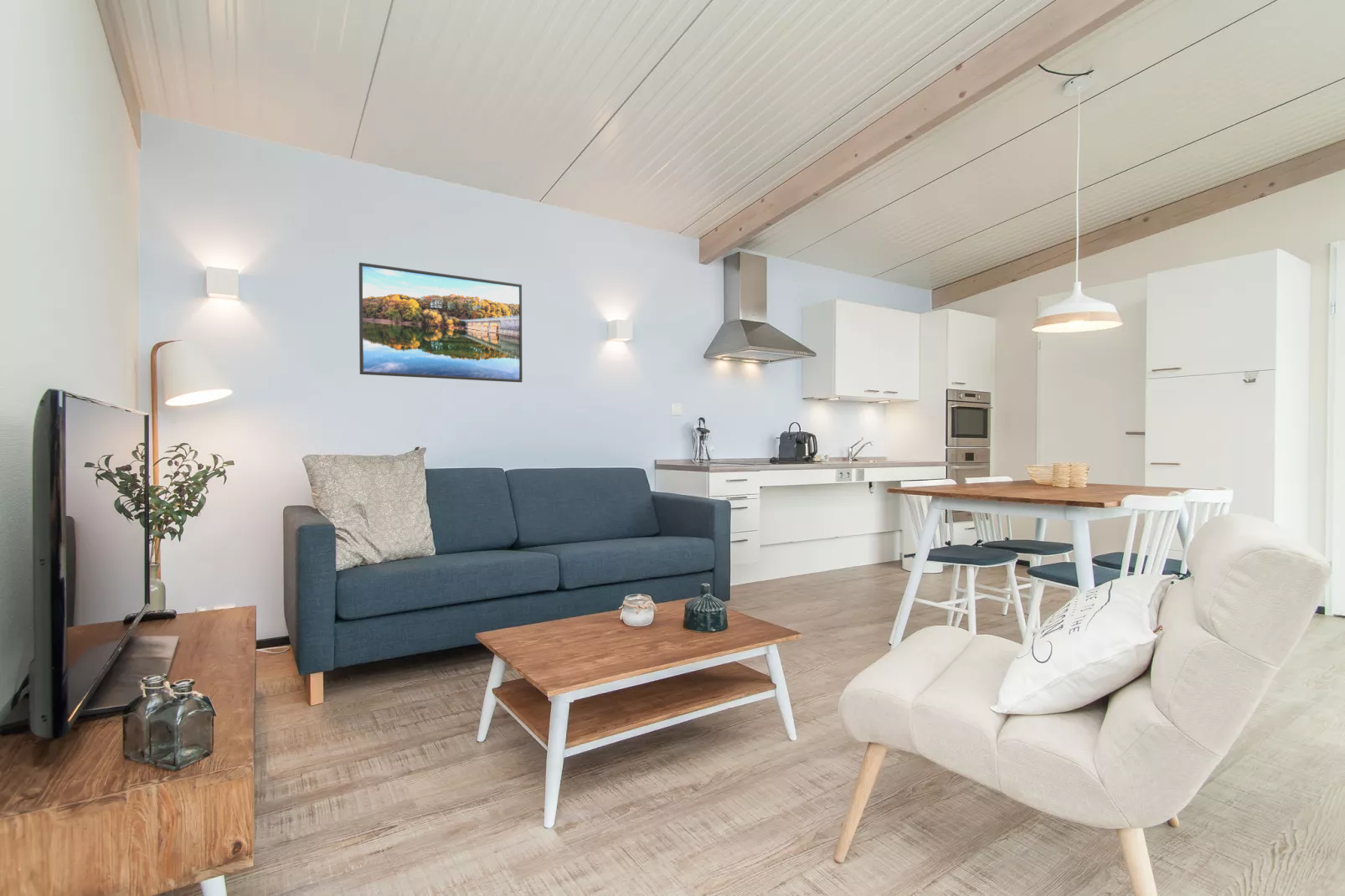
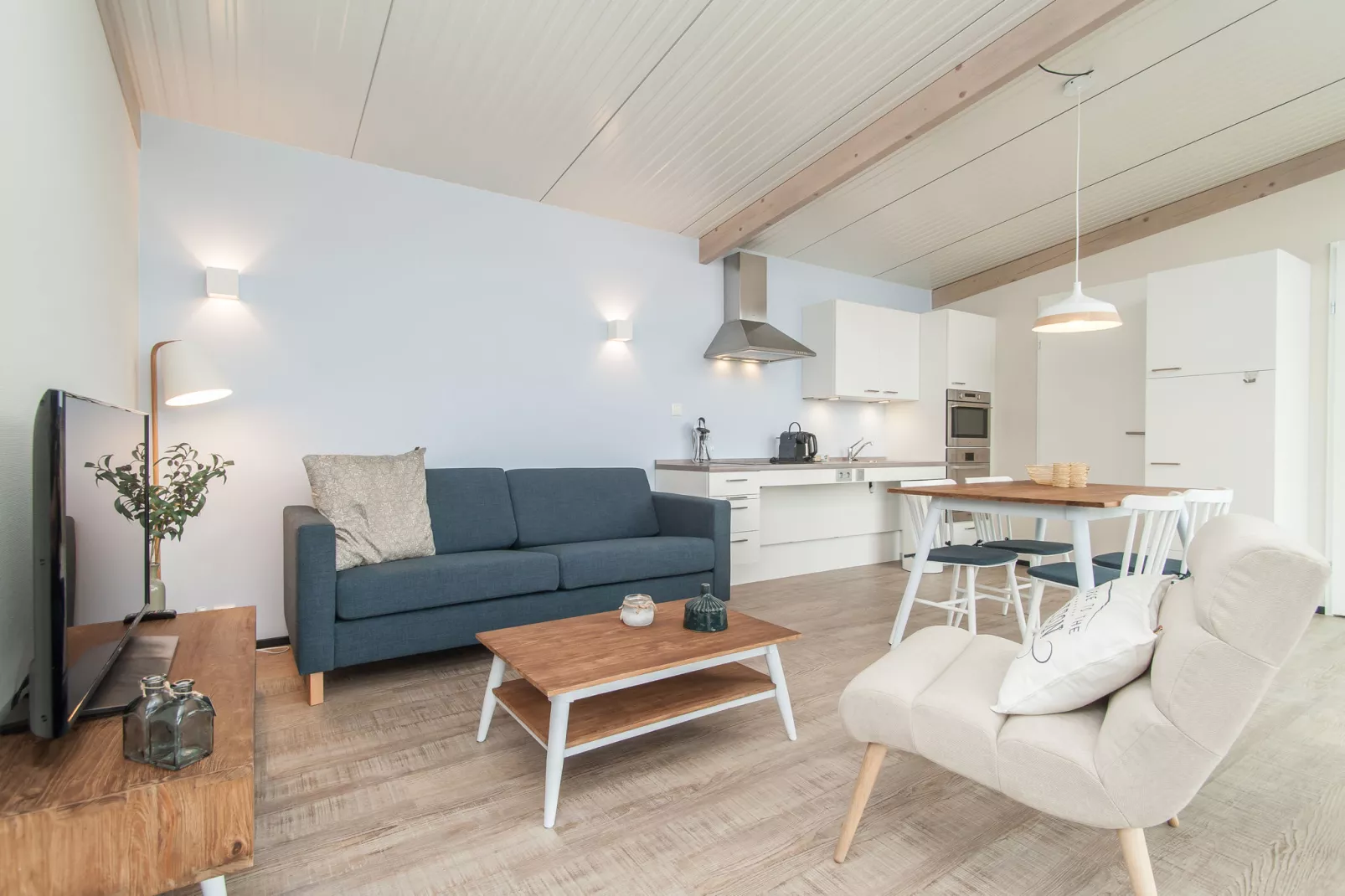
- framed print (446, 327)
